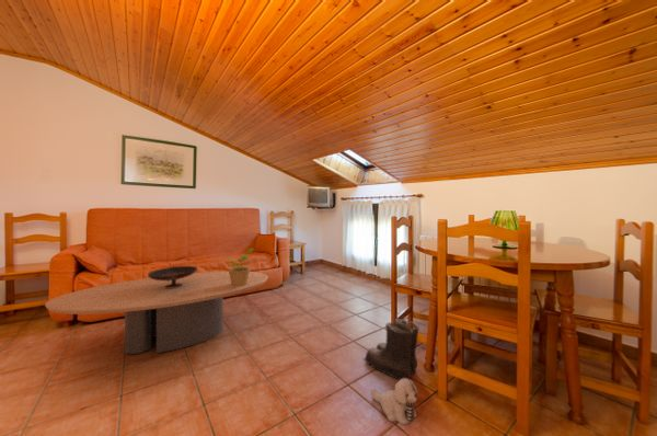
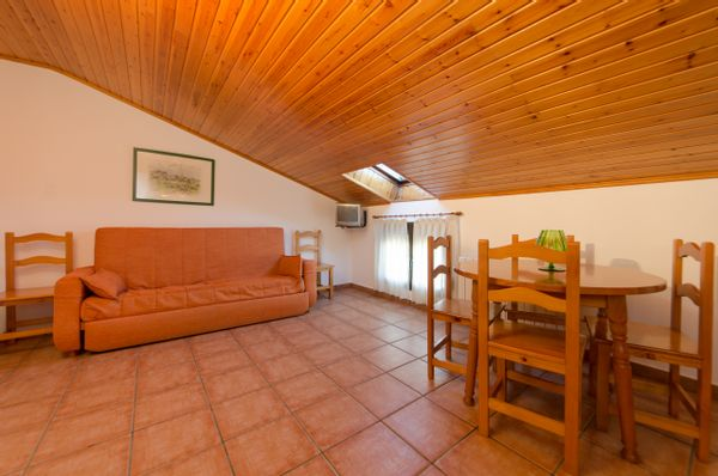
- boots (391, 342)
- plush toy (394, 390)
- potted plant (239, 266)
- decorative bowl (173, 277)
- coffee table (177, 312)
